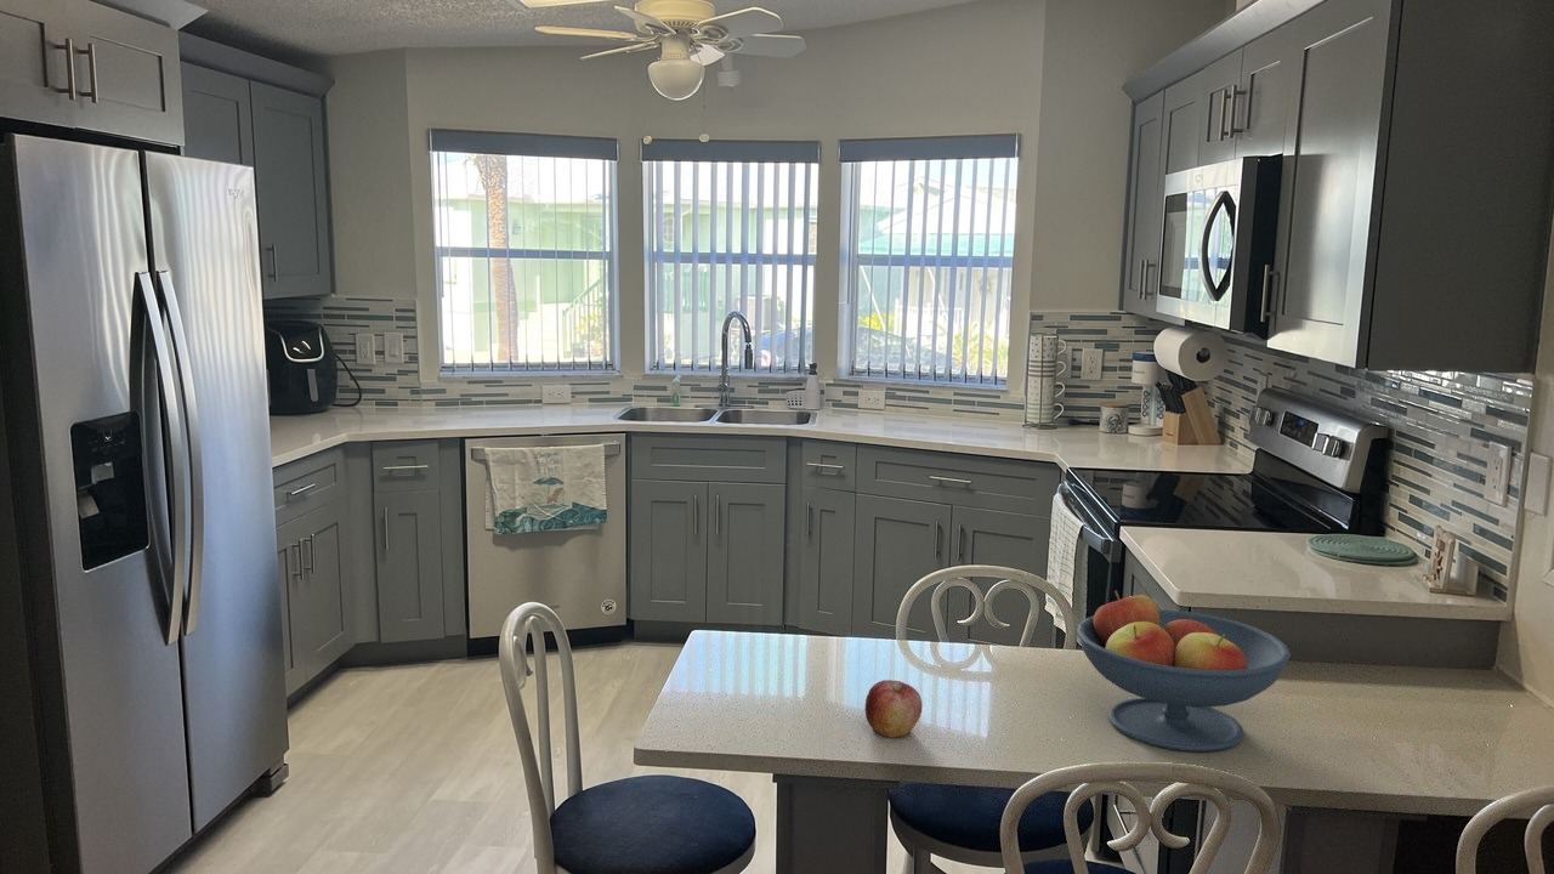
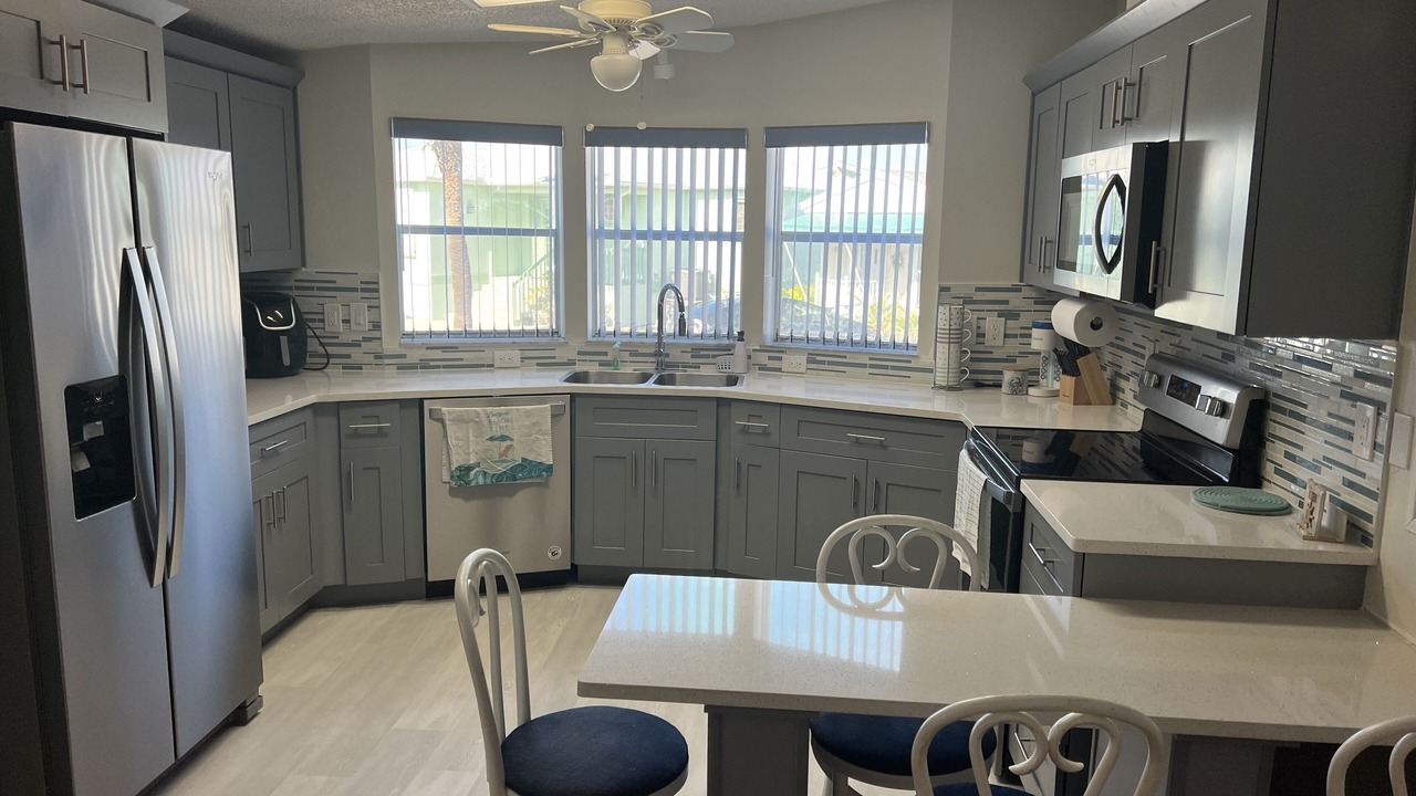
- fruit bowl (1178, 666)
- apple (894, 706)
